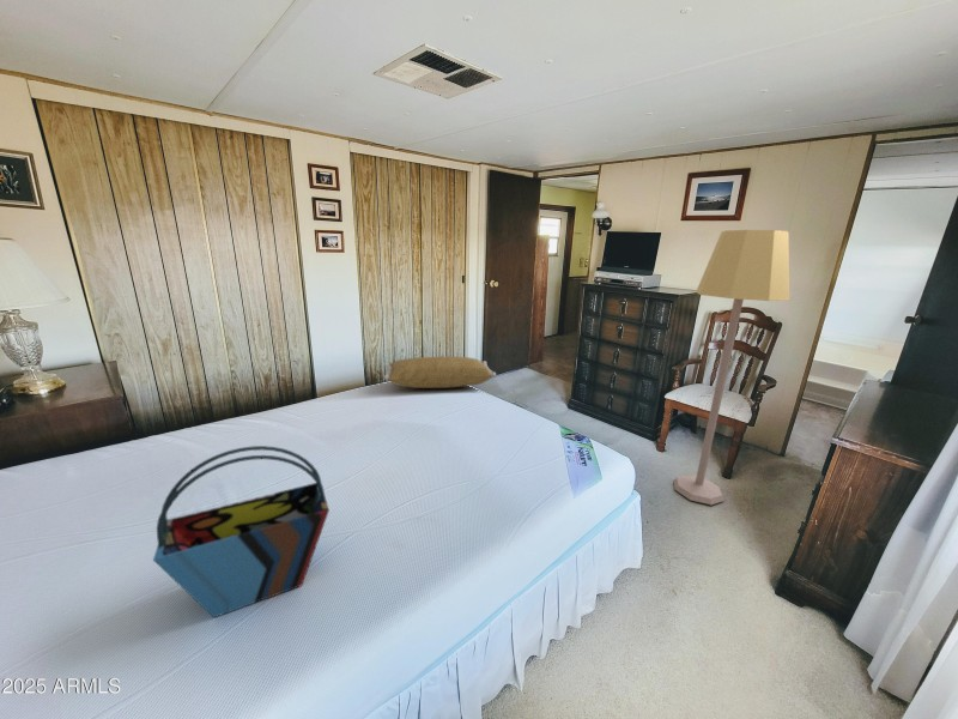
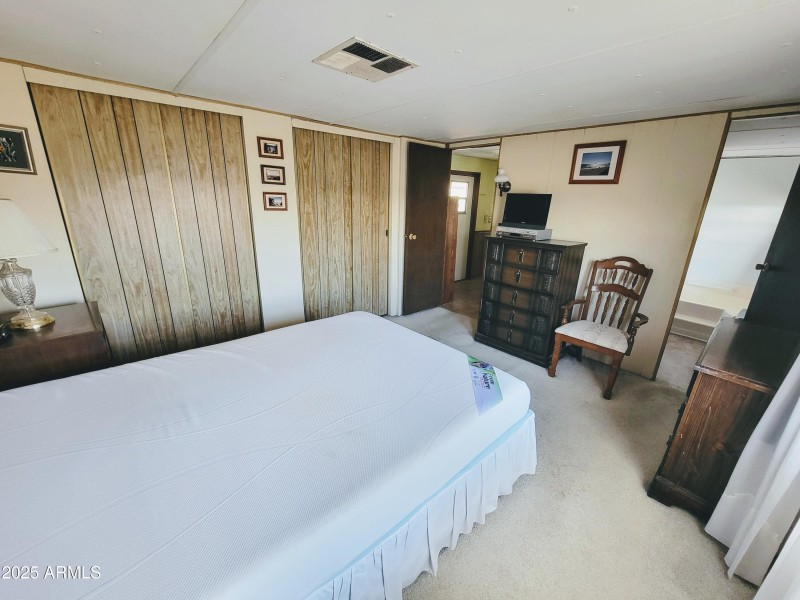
- tote bag (250, 519)
- pillow (438, 370)
- lamp (722, 373)
